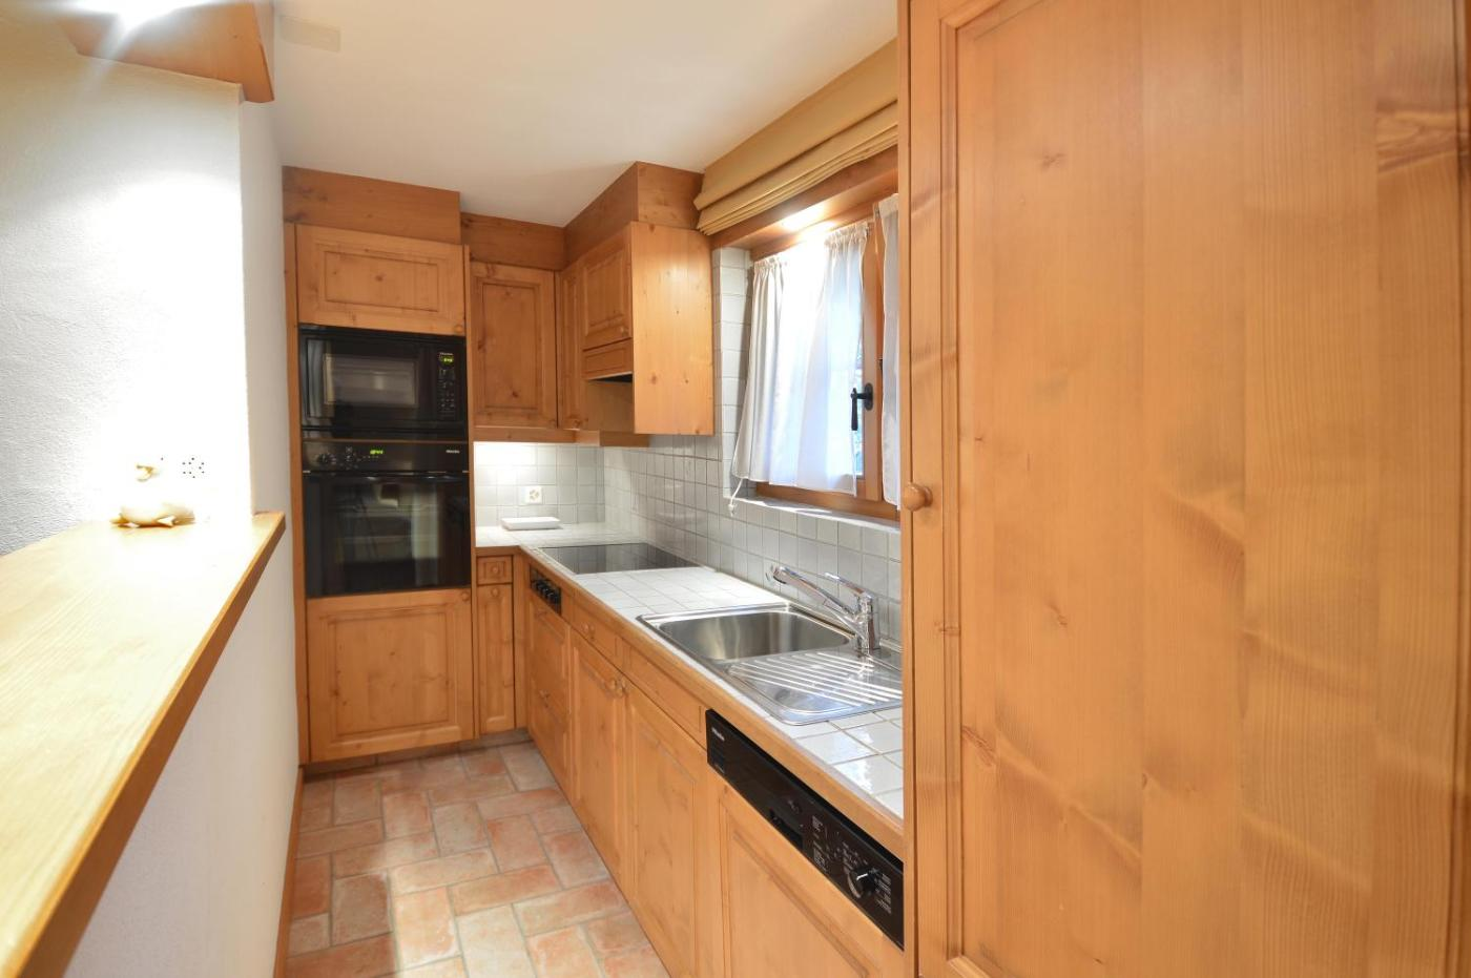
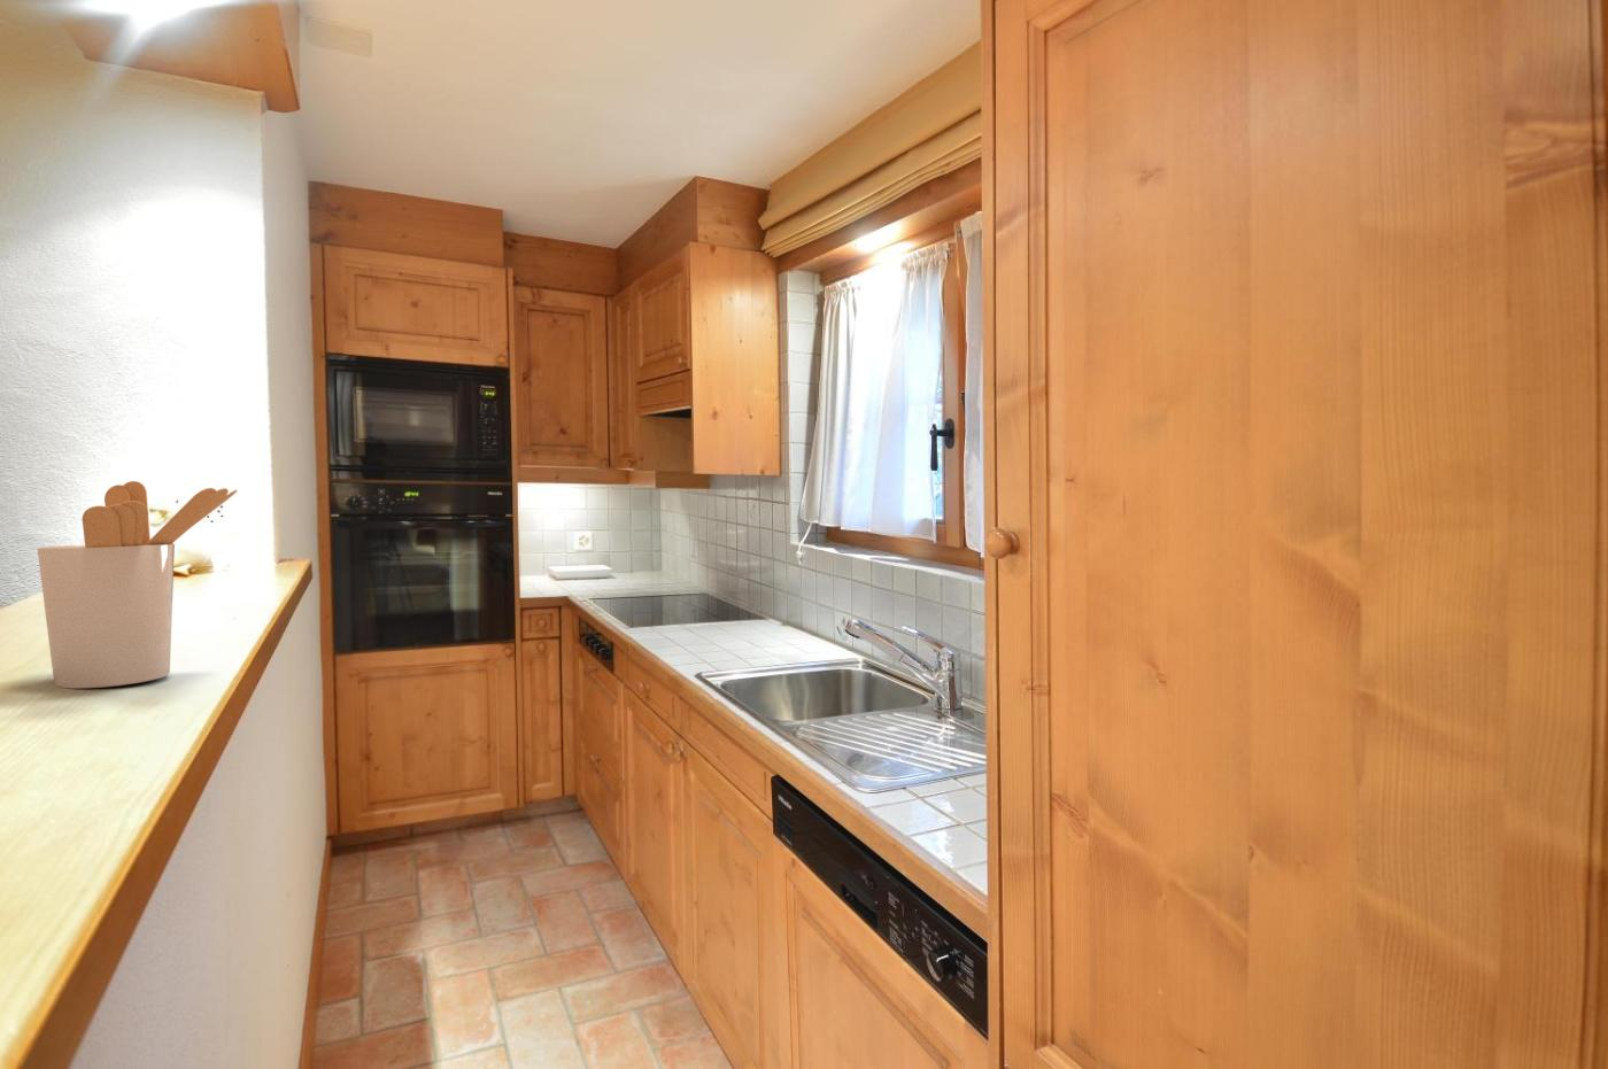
+ utensil holder (144, 577)
